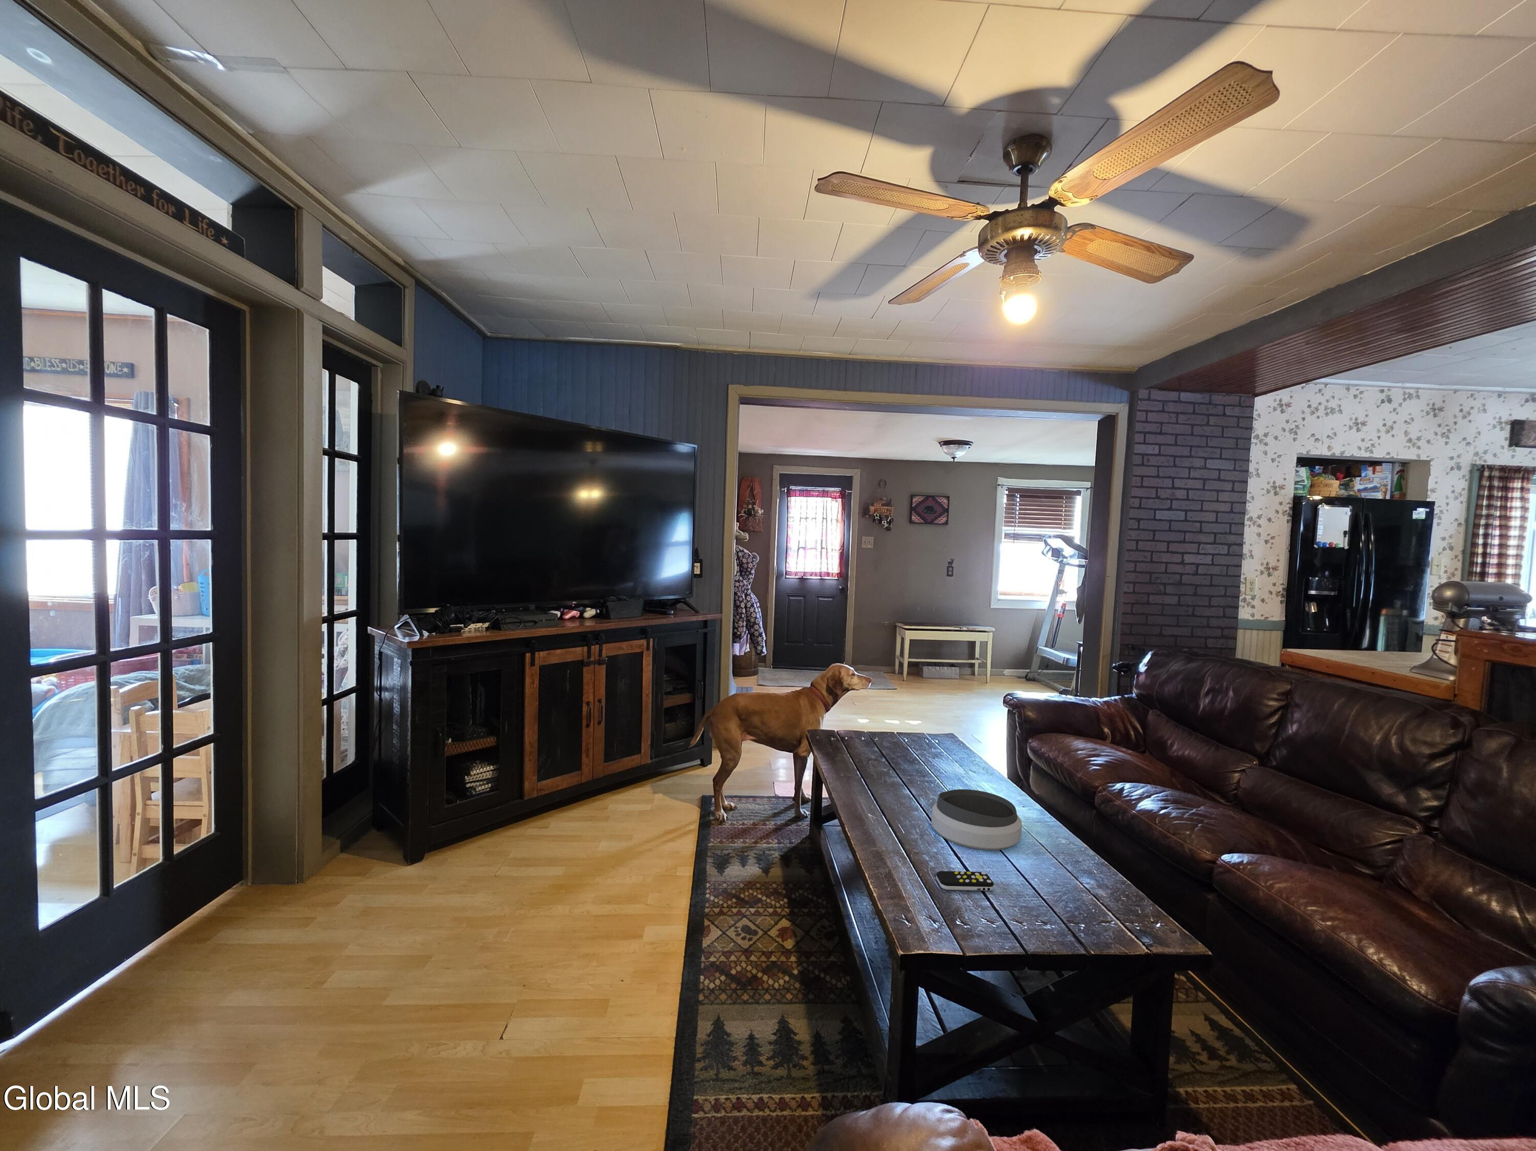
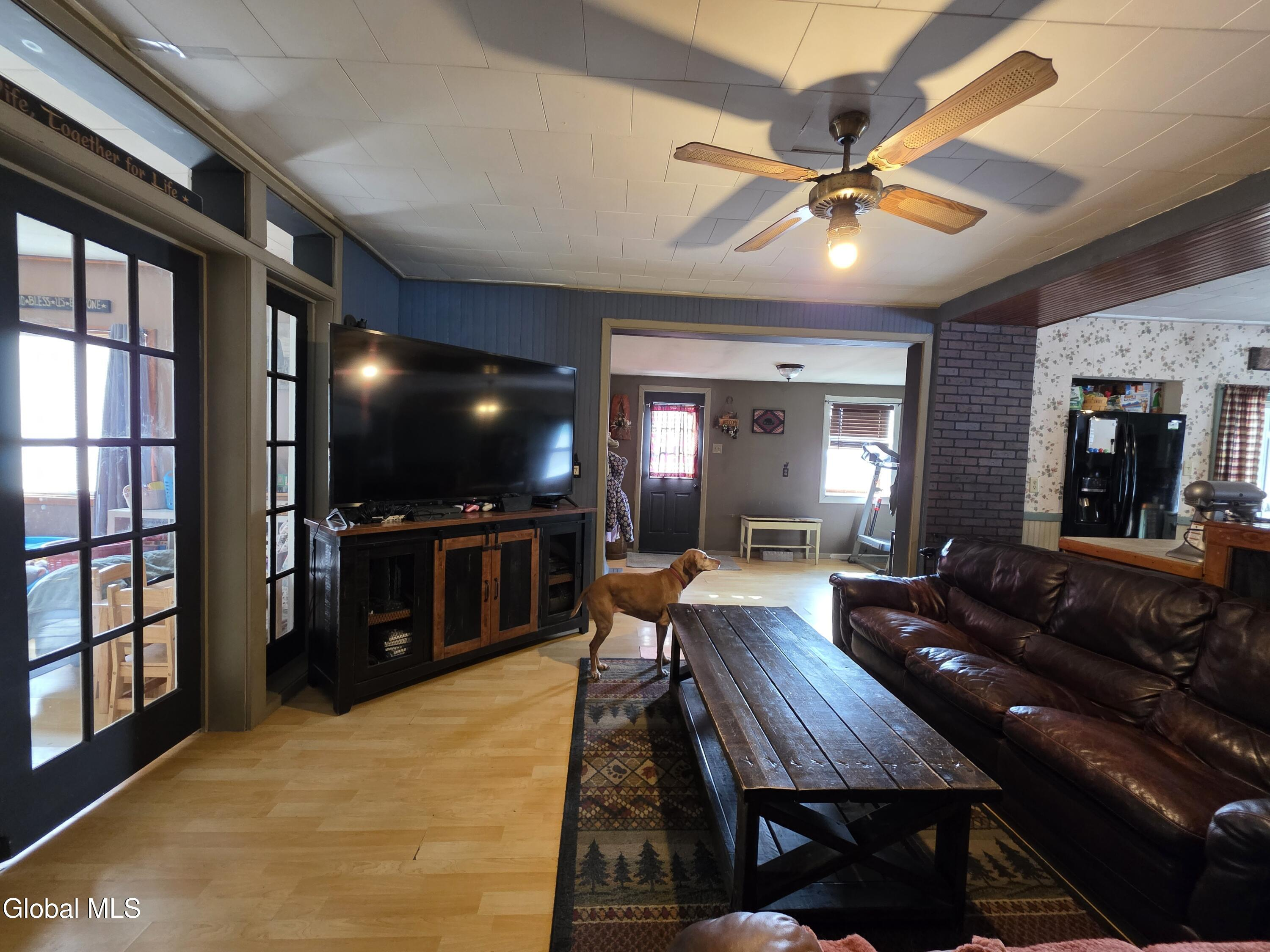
- bowl (976, 815)
- remote control (965, 880)
